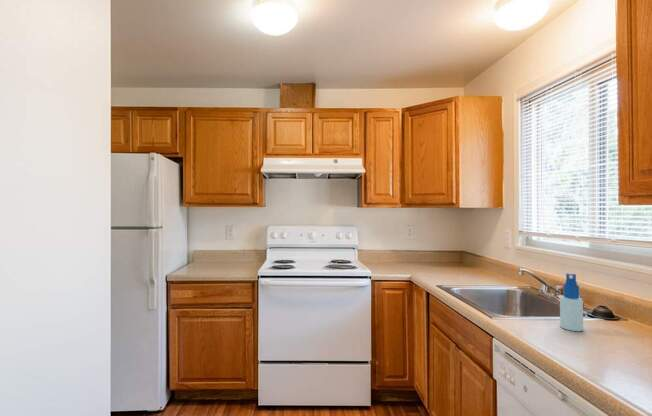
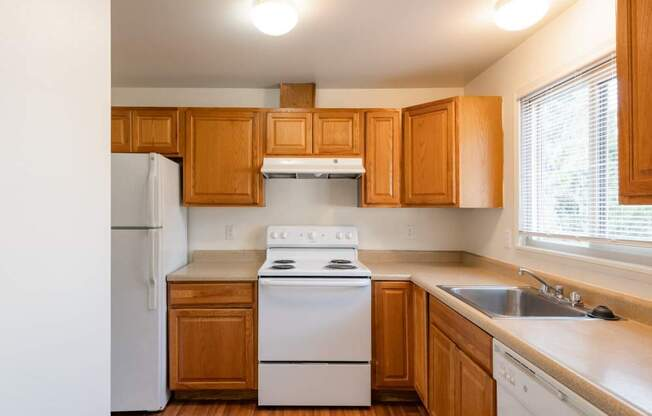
- spray bottle (571, 300)
